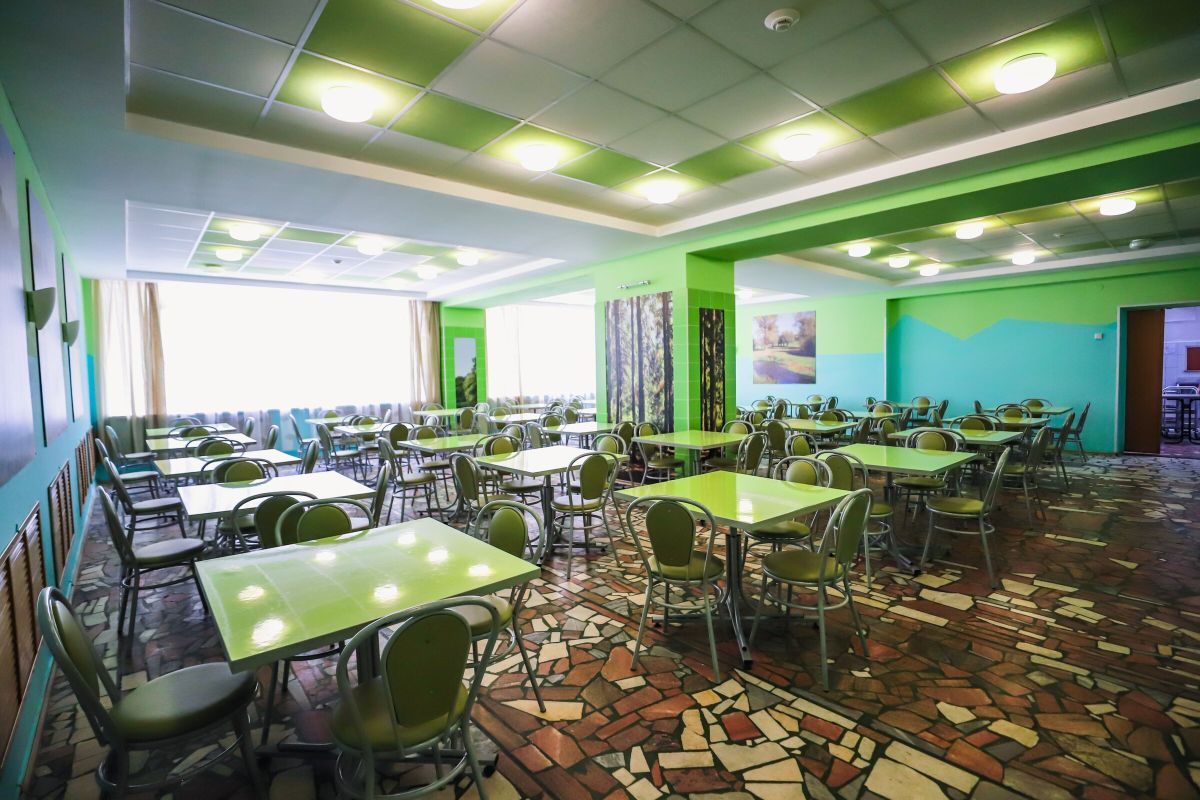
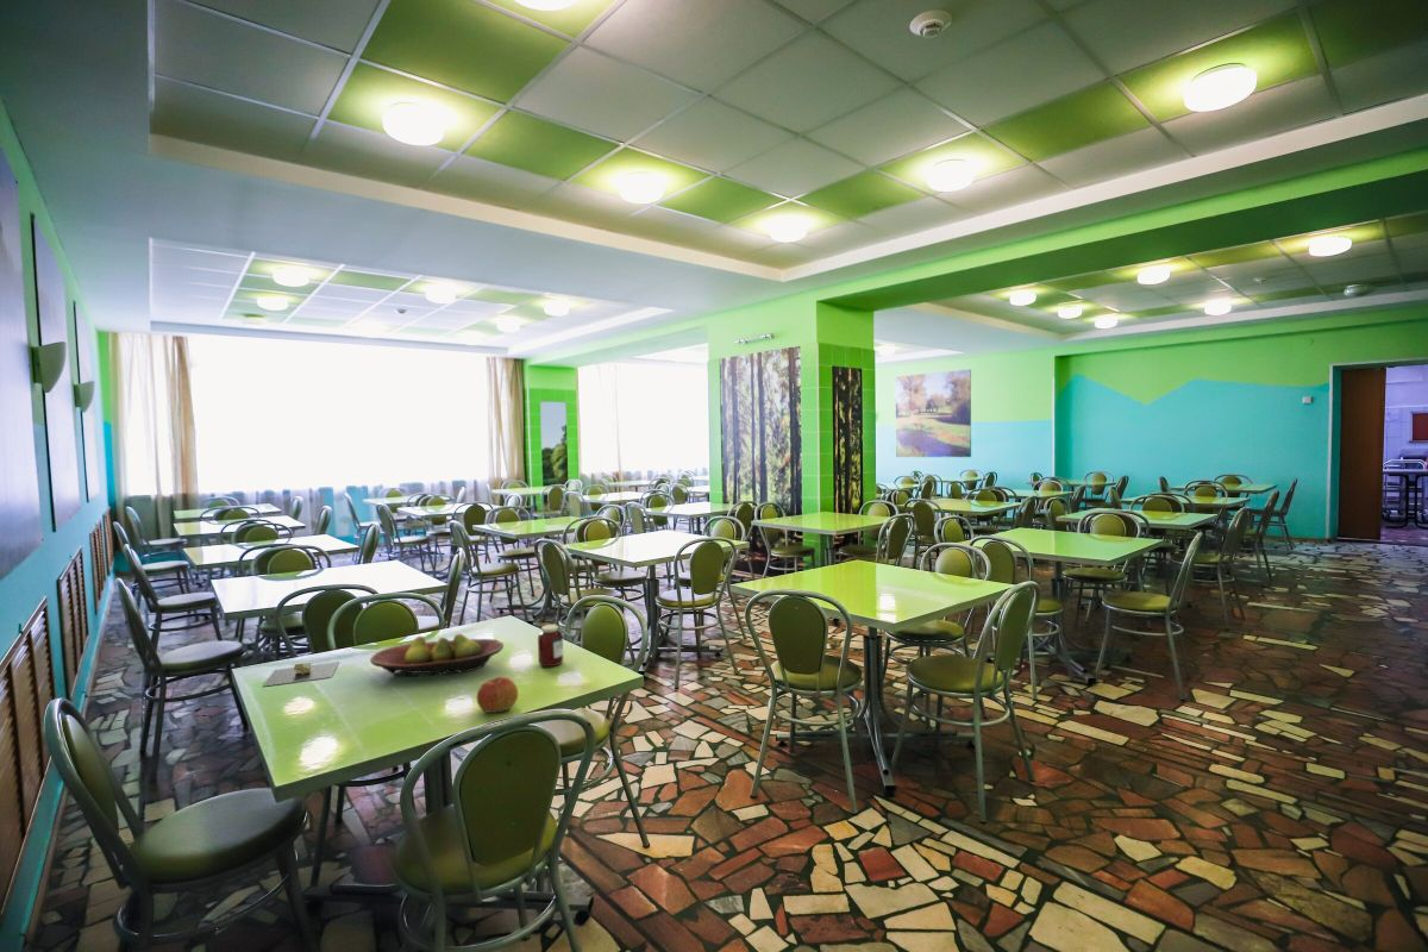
+ jar (555, 644)
+ apple (496, 694)
+ napkin holder (302, 668)
+ fruit bowl (438, 652)
